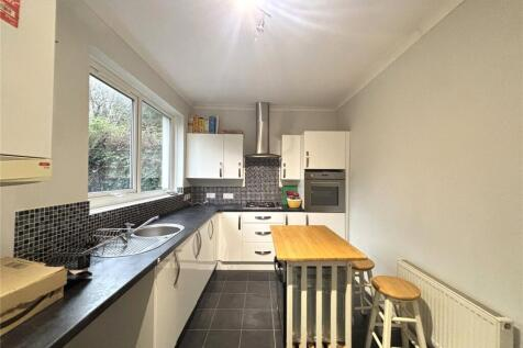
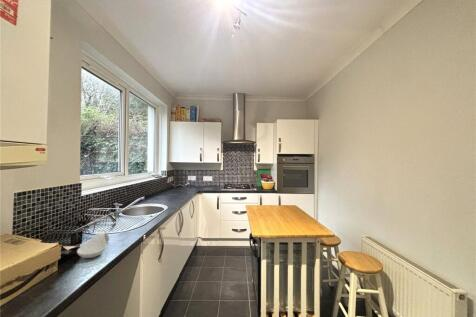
+ spoon rest (96, 243)
